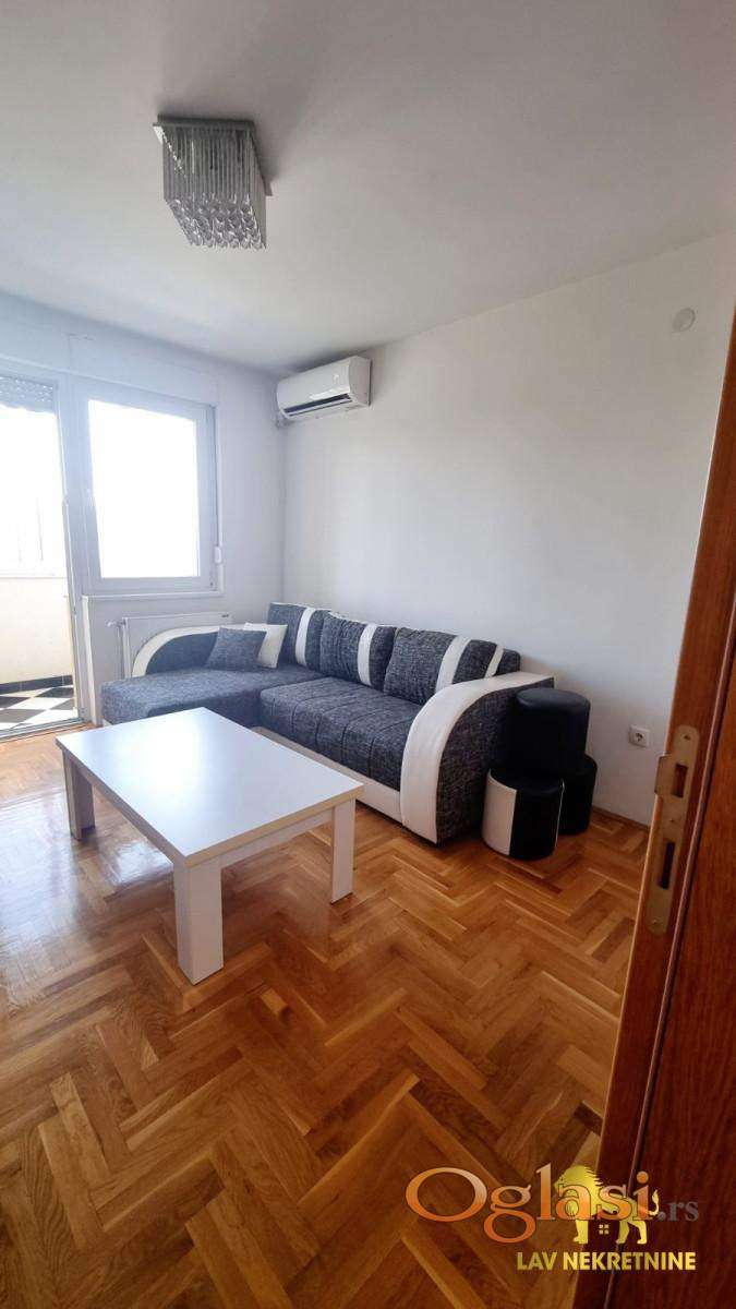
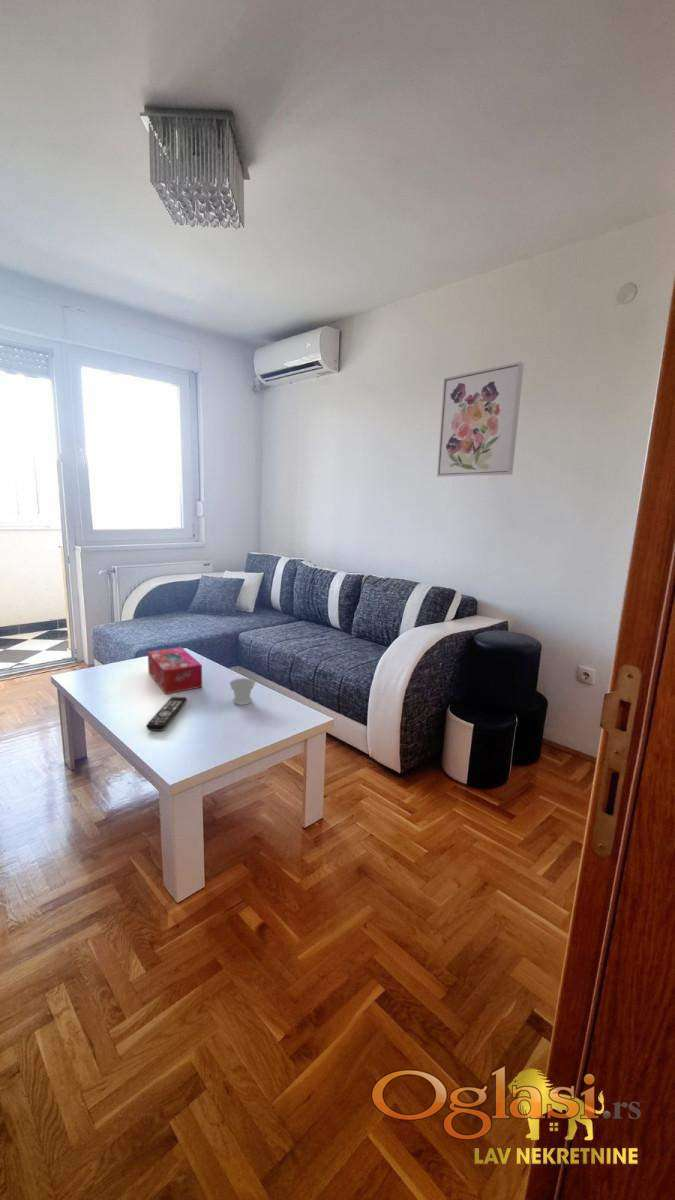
+ wall art (476, 424)
+ tissue box (174, 668)
+ cup (242, 692)
+ remote control (168, 712)
